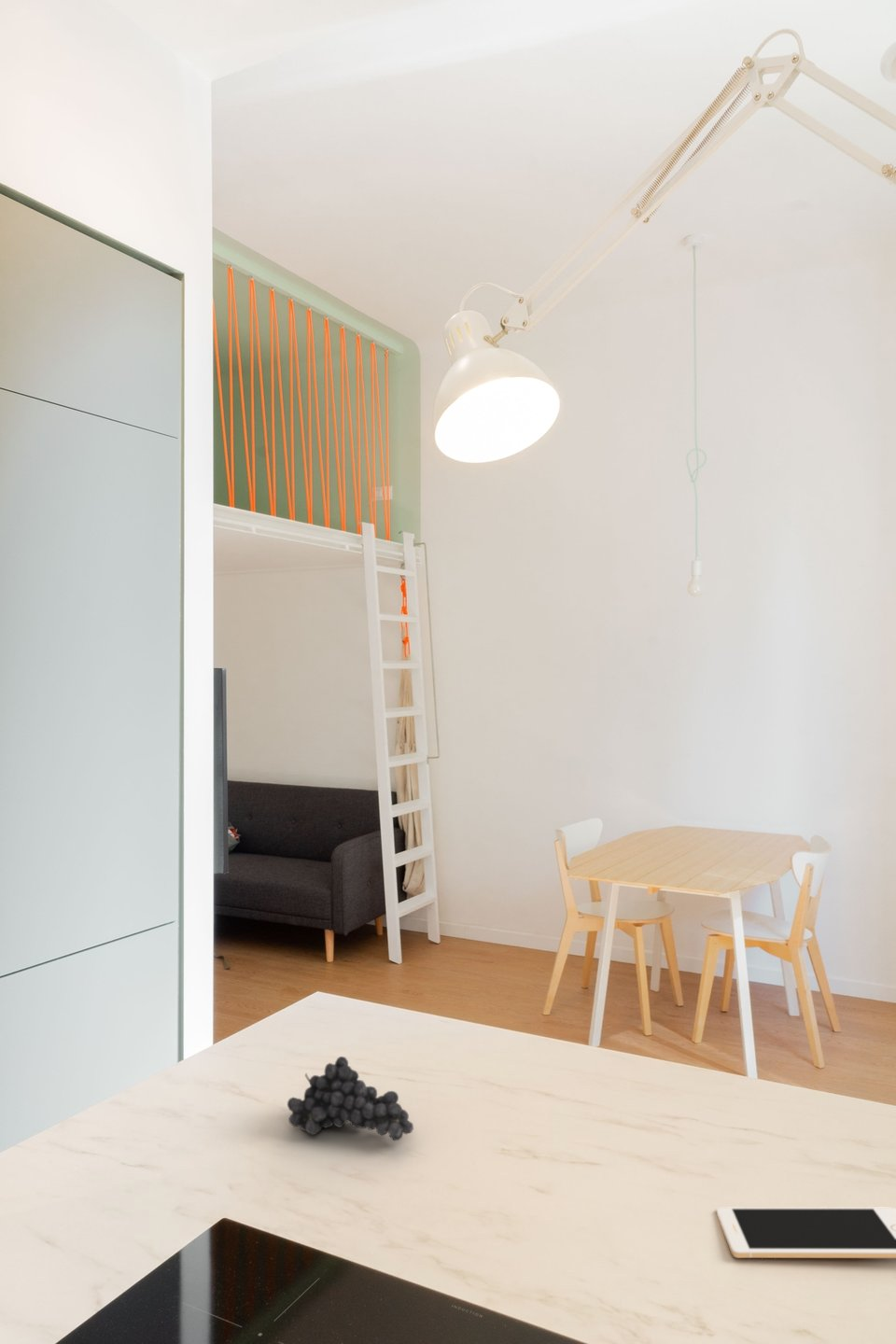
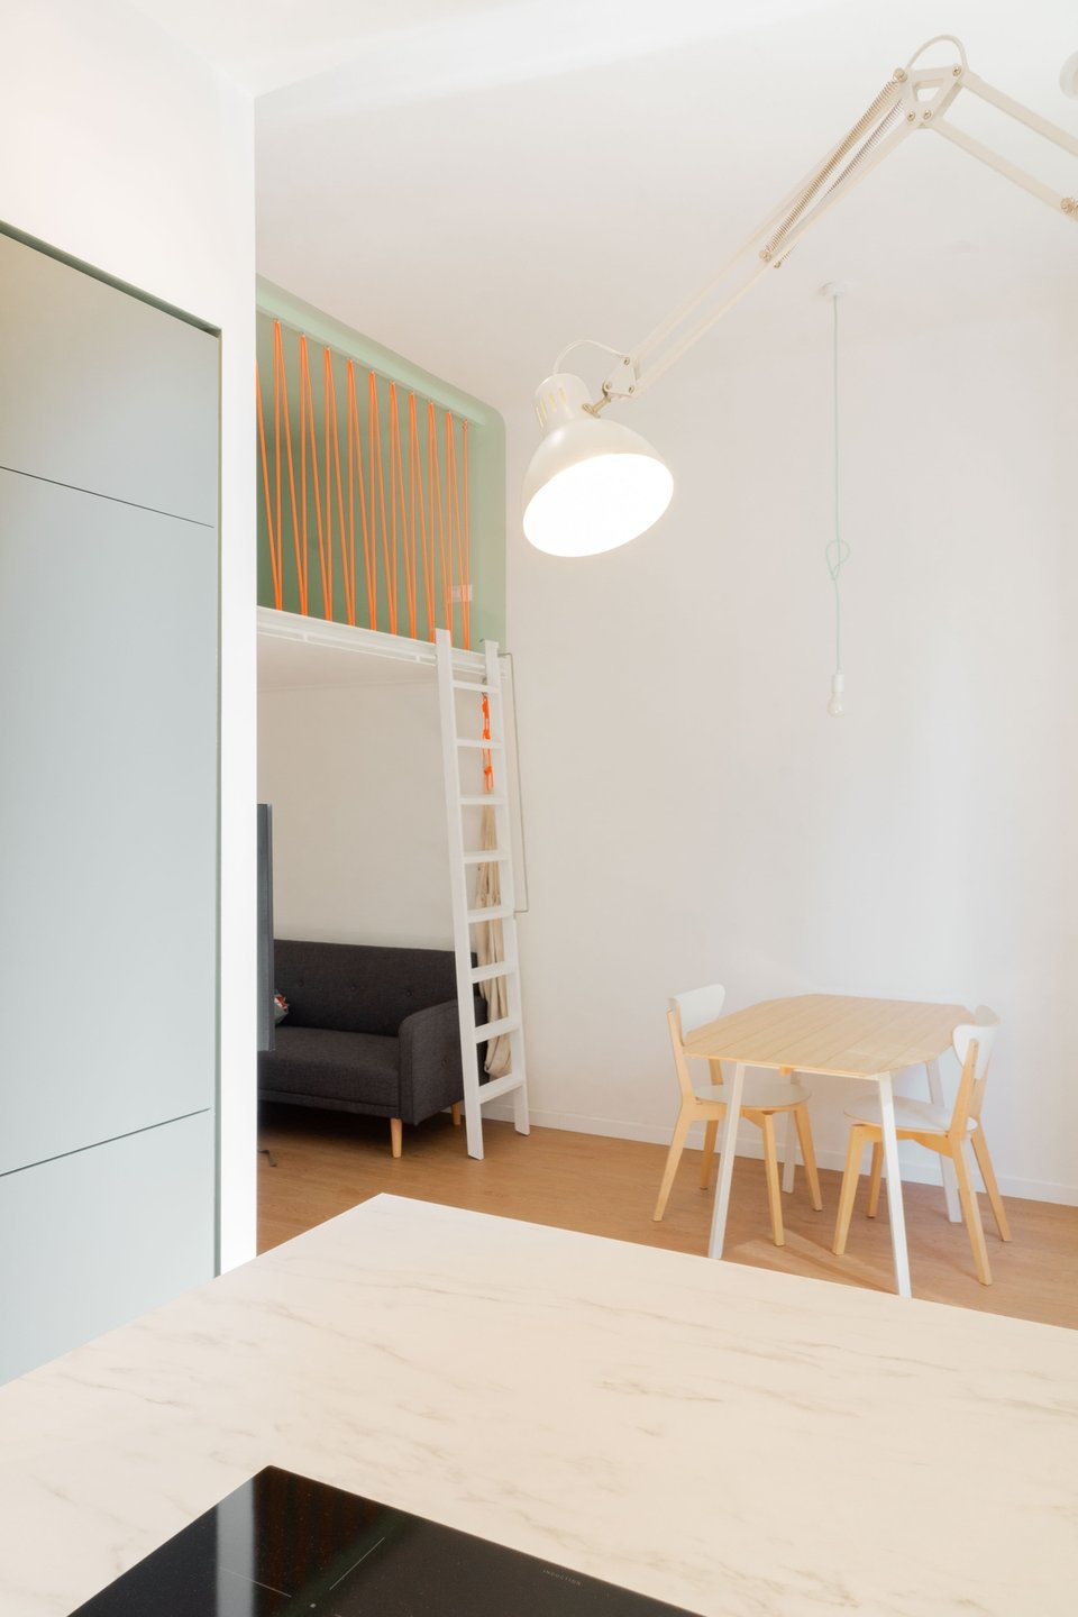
- cell phone (818, 1232)
- fruit (353, 1094)
